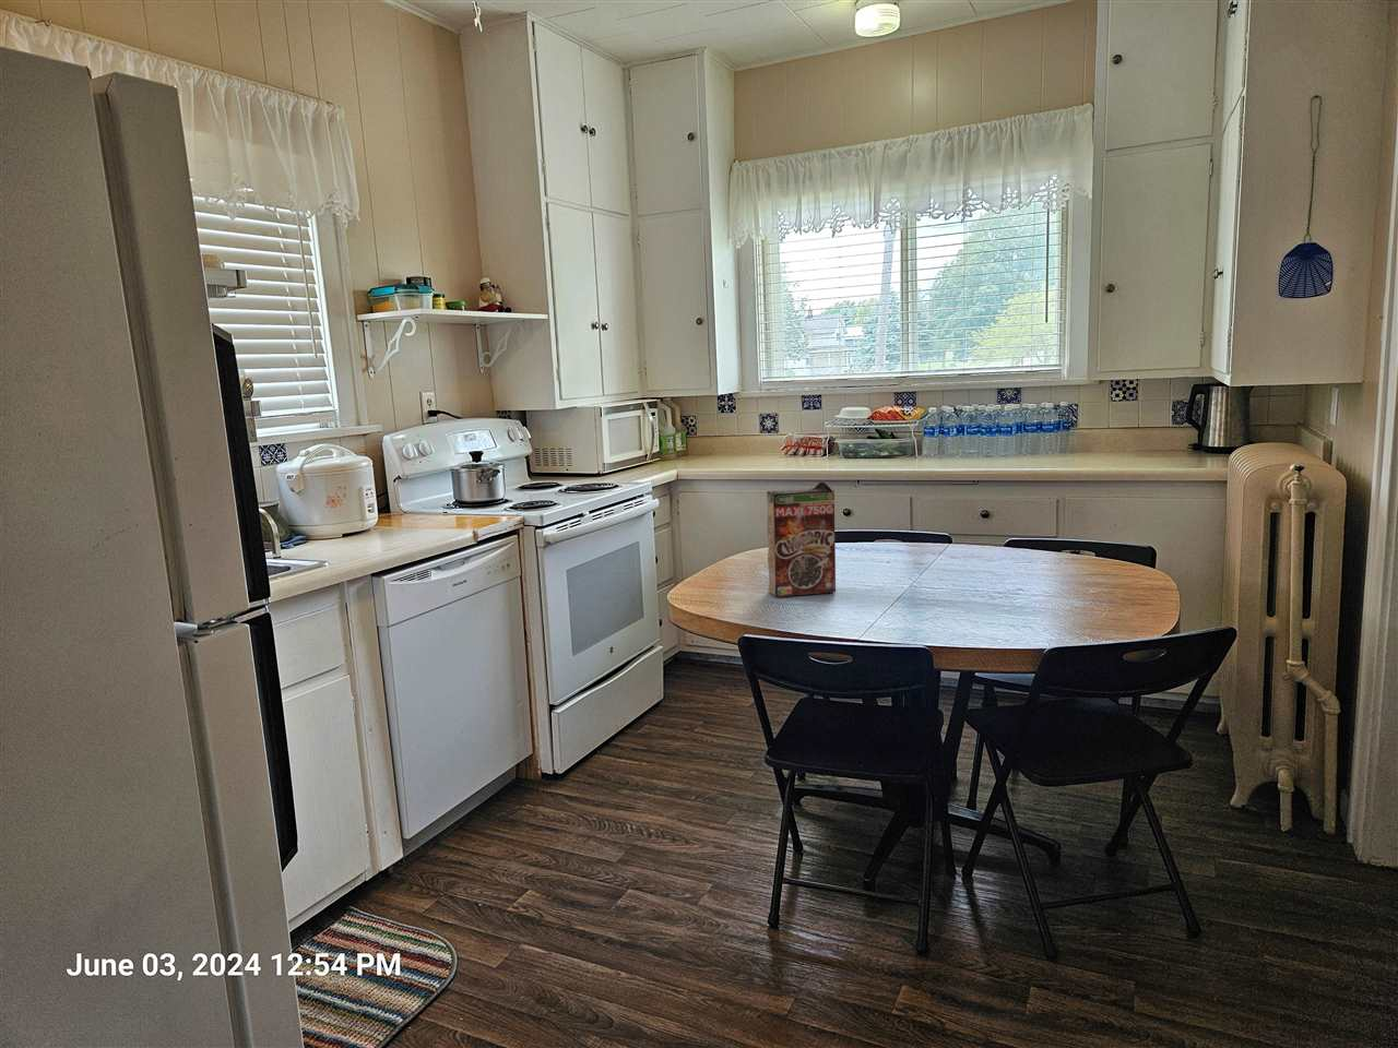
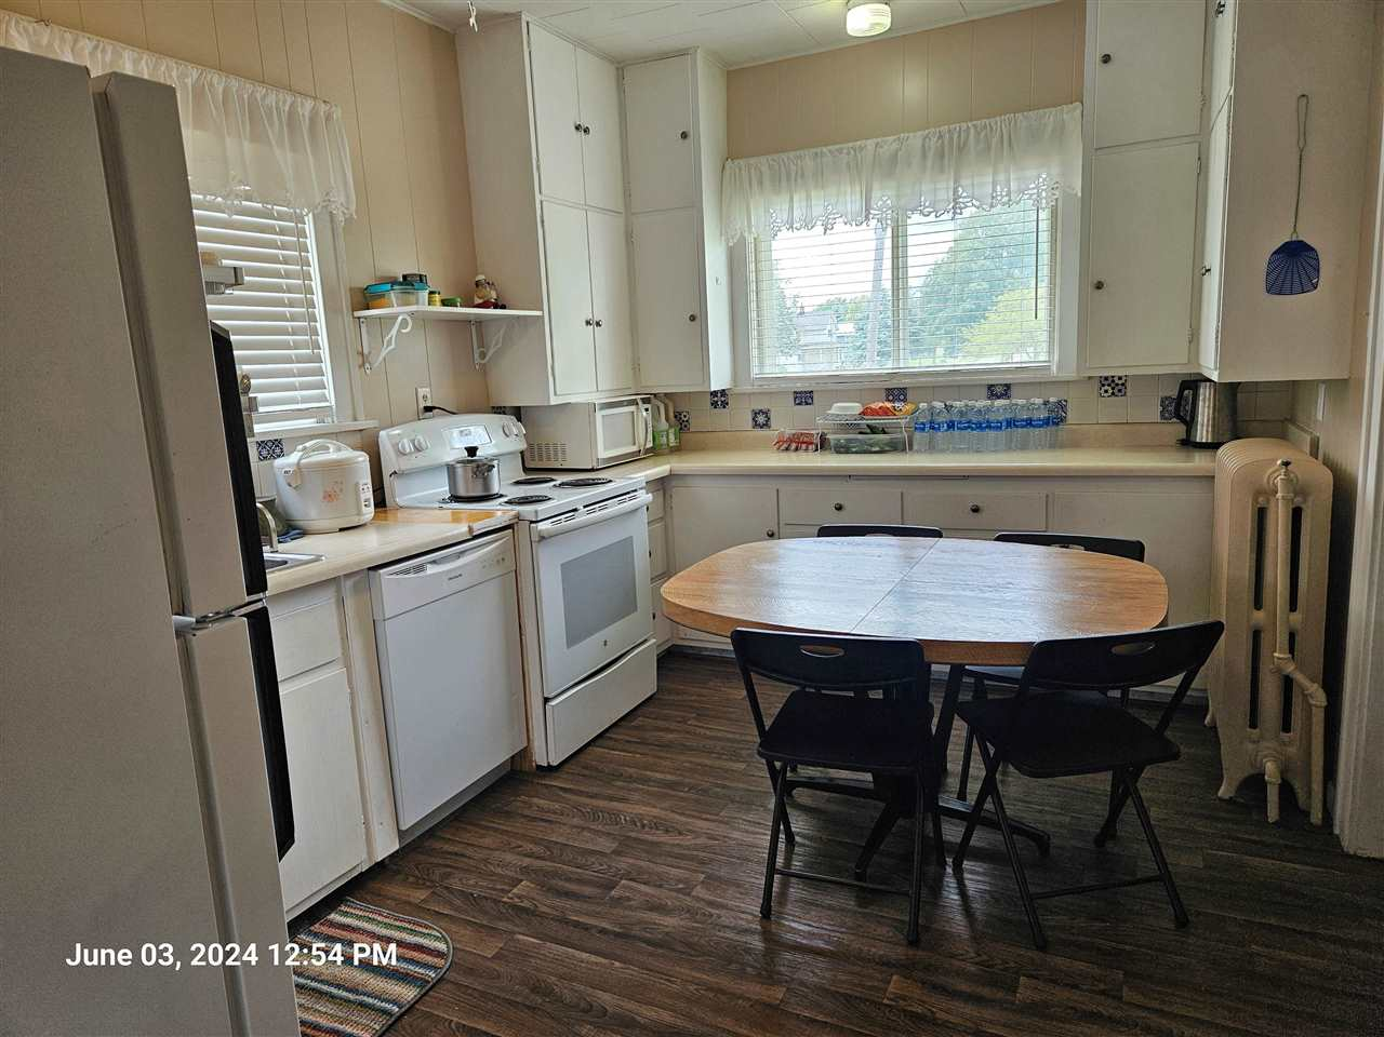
- cereal box (799, 537)
